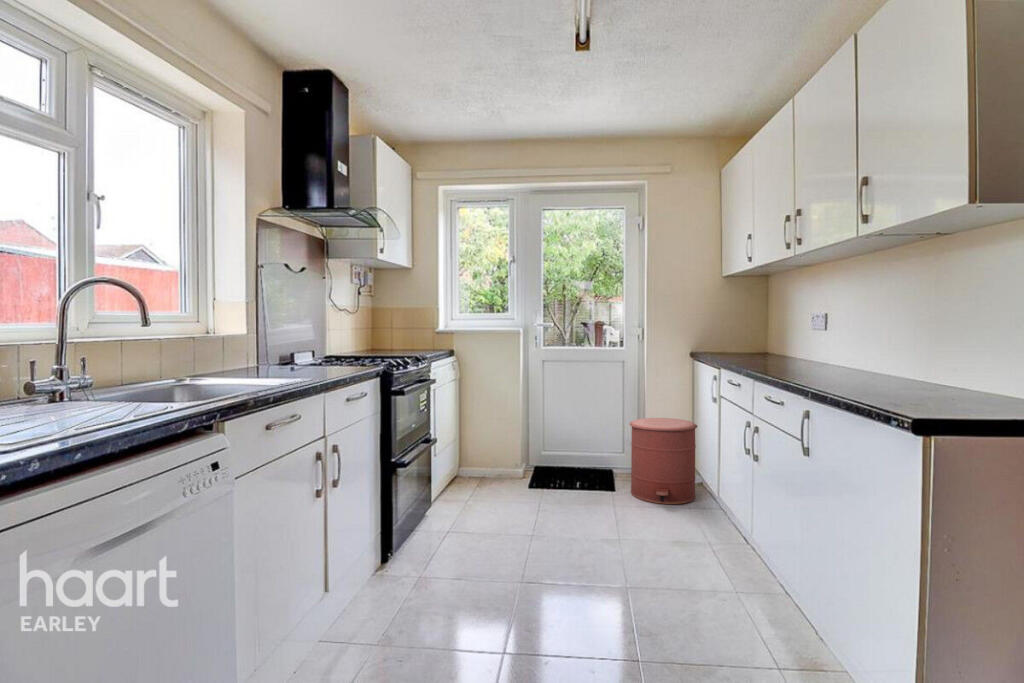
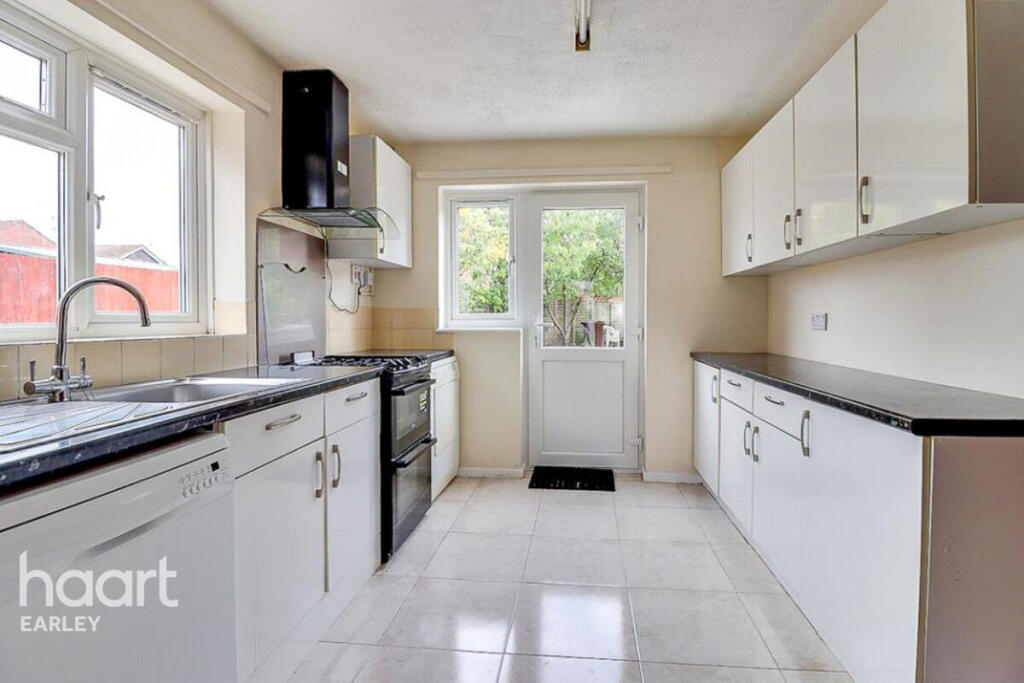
- trash can (662, 458)
